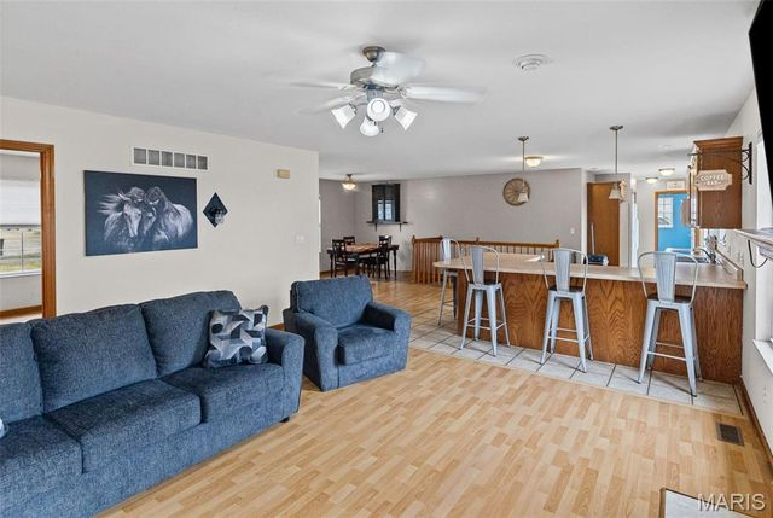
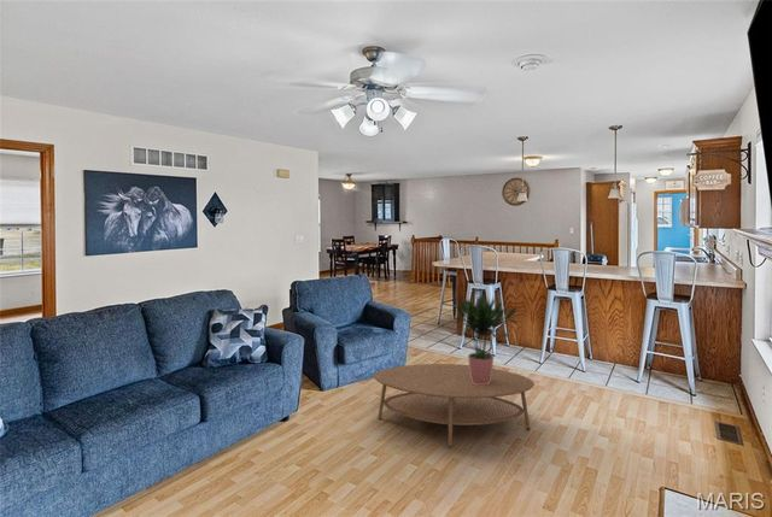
+ potted plant (485, 339)
+ coffee table (451, 400)
